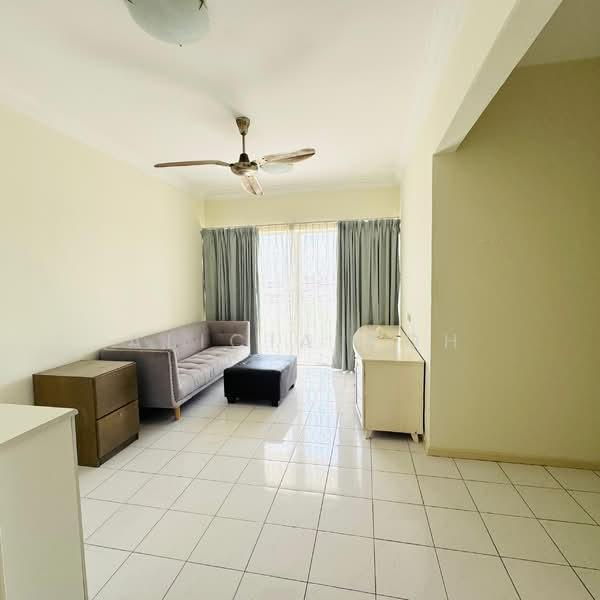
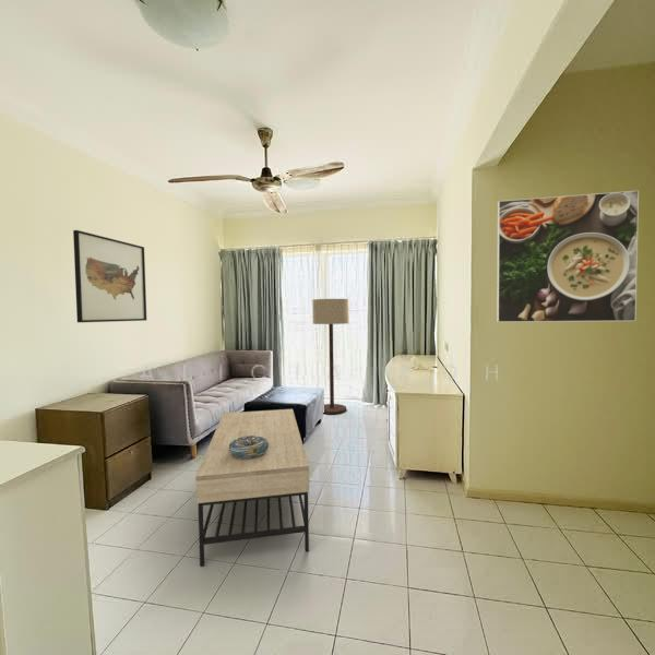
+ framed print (563, 259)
+ floor lamp (331, 355)
+ wall art (114, 281)
+ decorative bowl (248, 445)
+ coffee table (257, 467)
